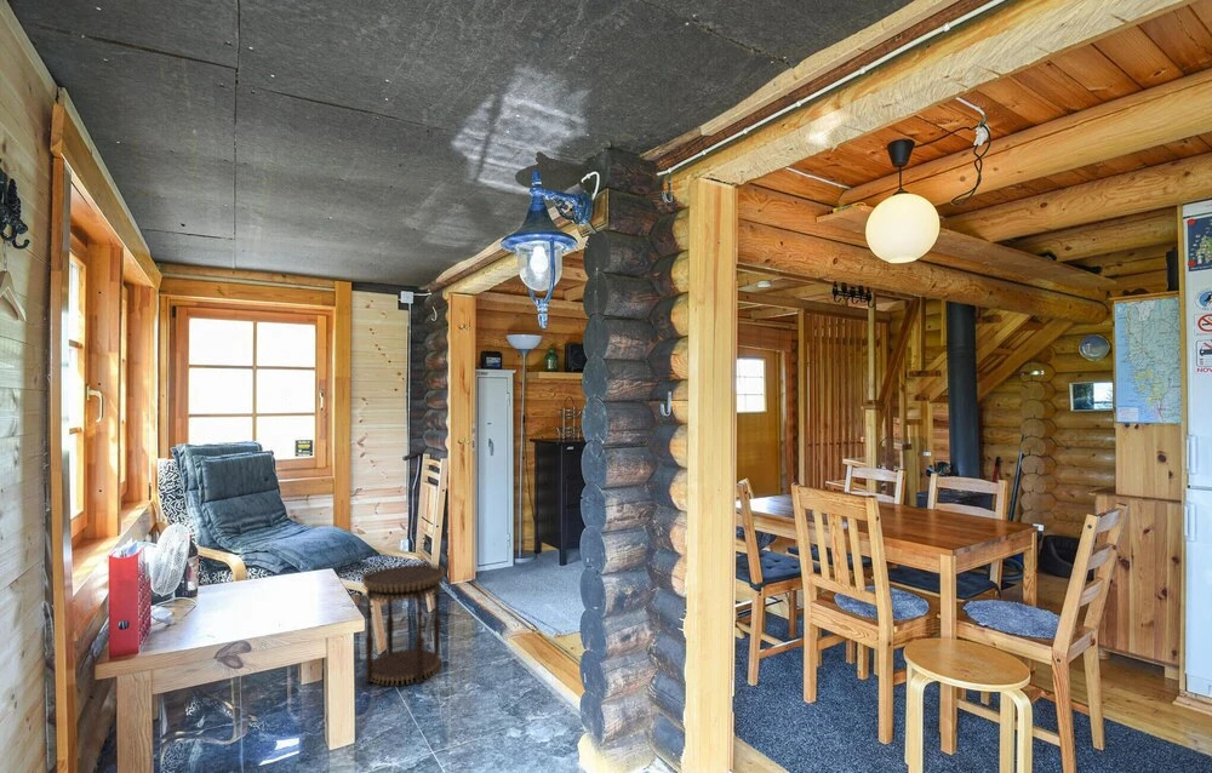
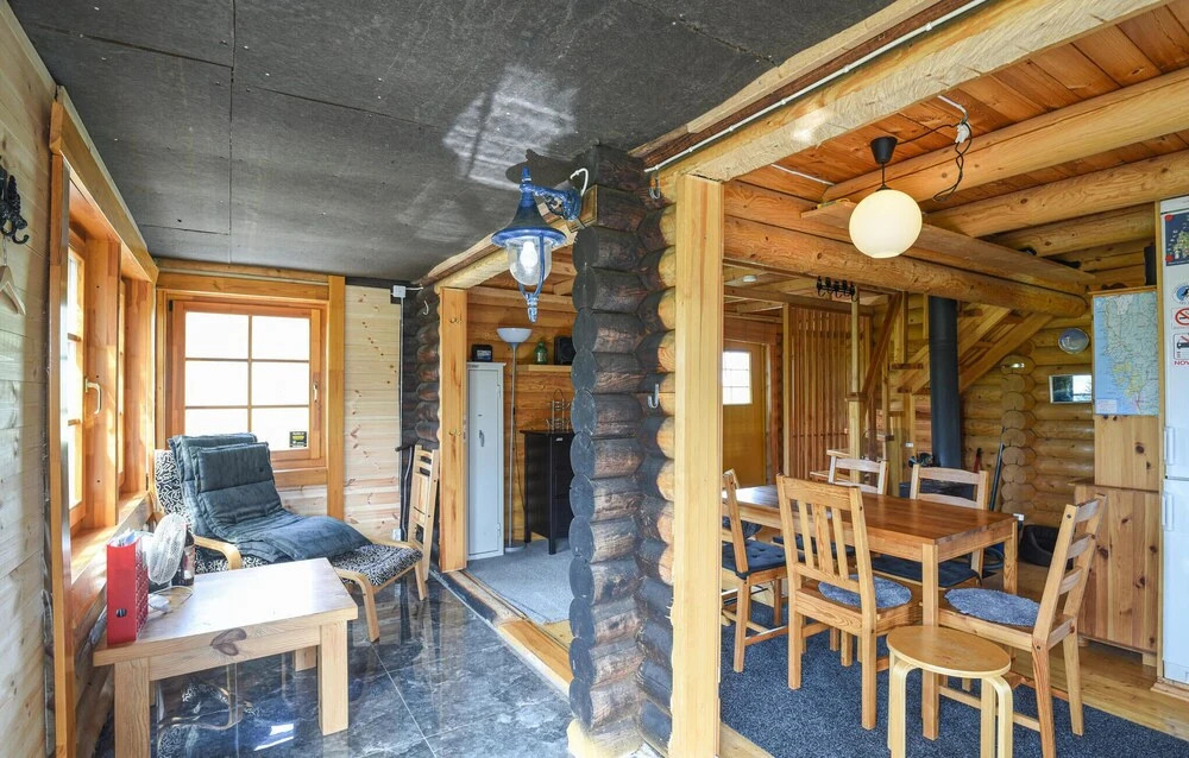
- side table (393, 622)
